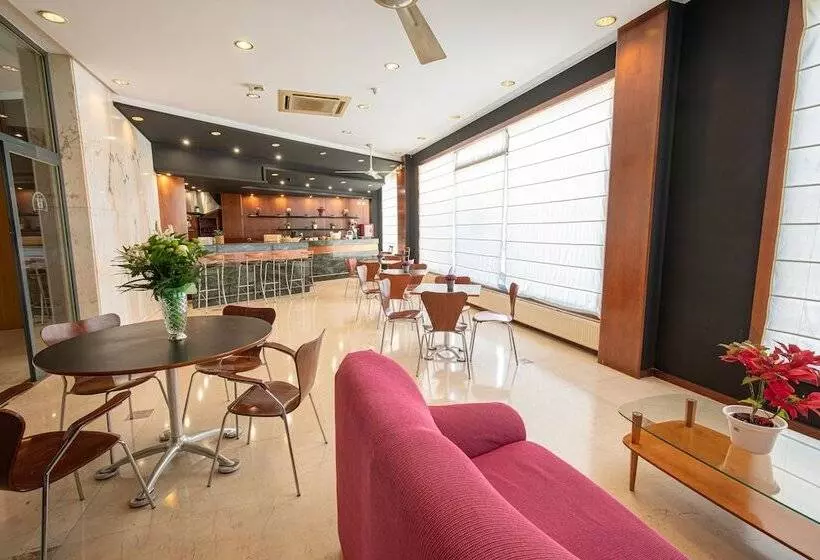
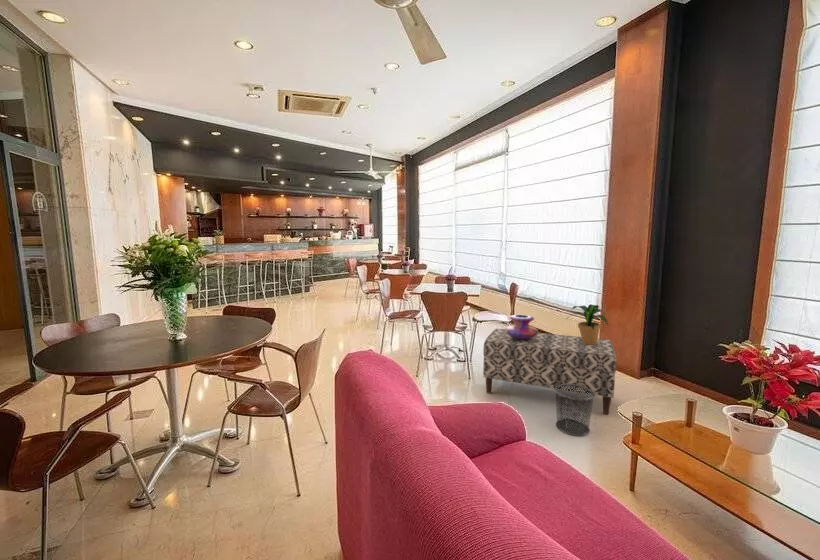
+ waste bin (573, 408)
+ bench (546, 366)
+ decorative vase (521, 327)
+ potted plant (590, 325)
